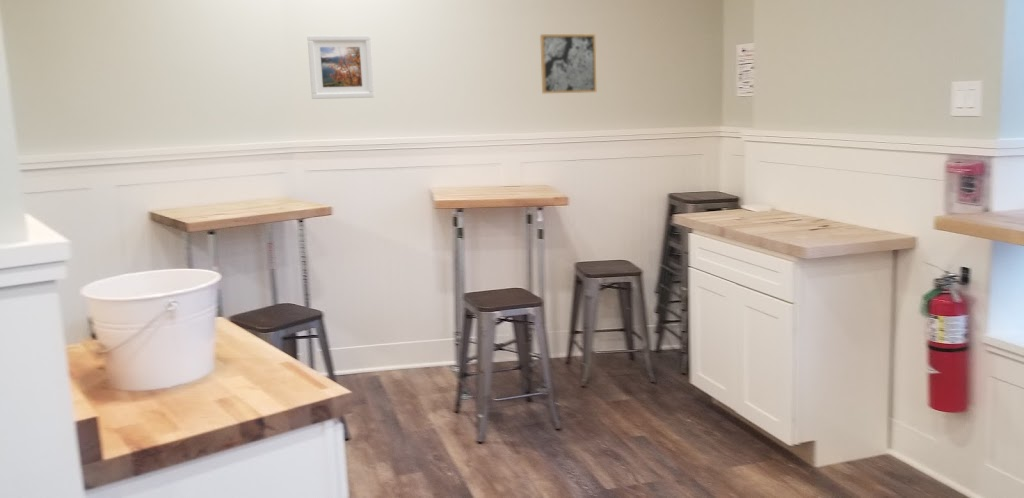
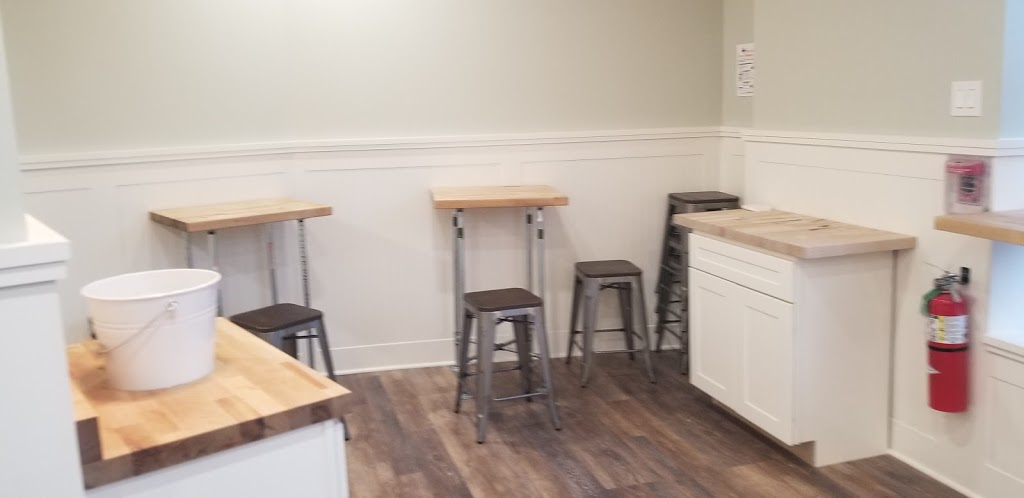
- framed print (341, 67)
- wall art (568, 63)
